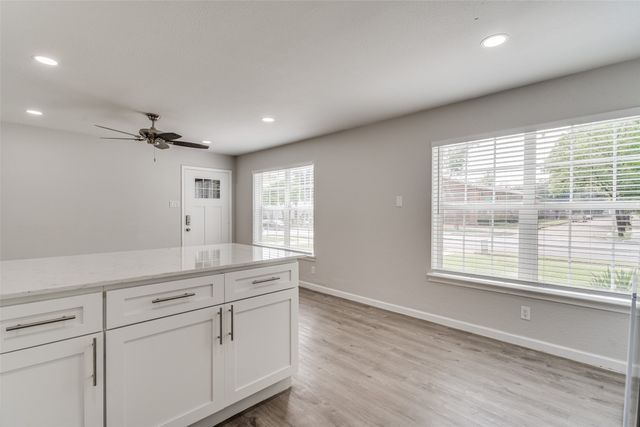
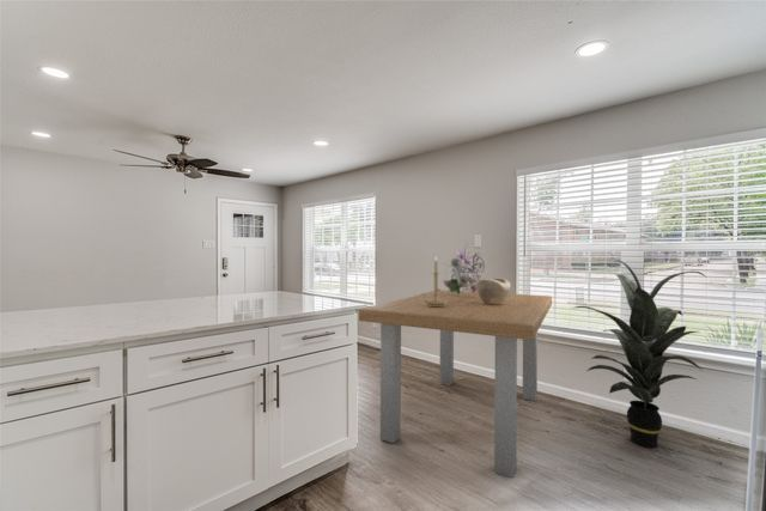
+ decorative bowl (493, 290)
+ dining table (452, 358)
+ indoor plant (637, 349)
+ candle holder (434, 280)
+ bouquet (462, 267)
